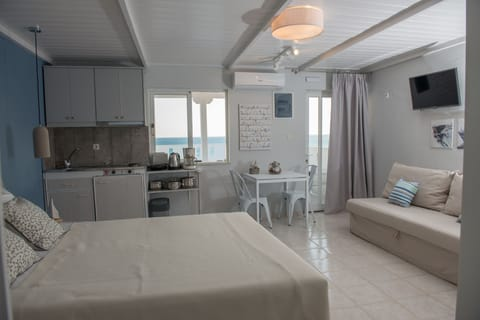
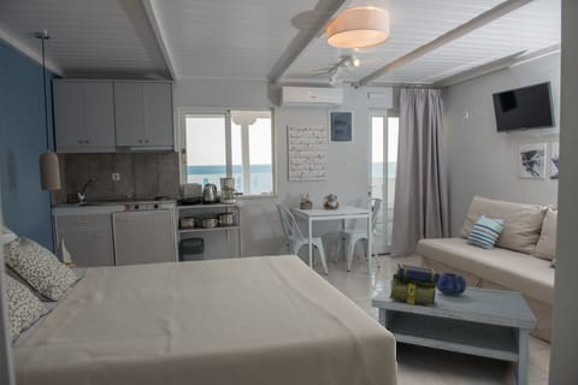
+ coffee table (449, 324)
+ decorative bowl (450, 280)
+ stack of books (414, 286)
